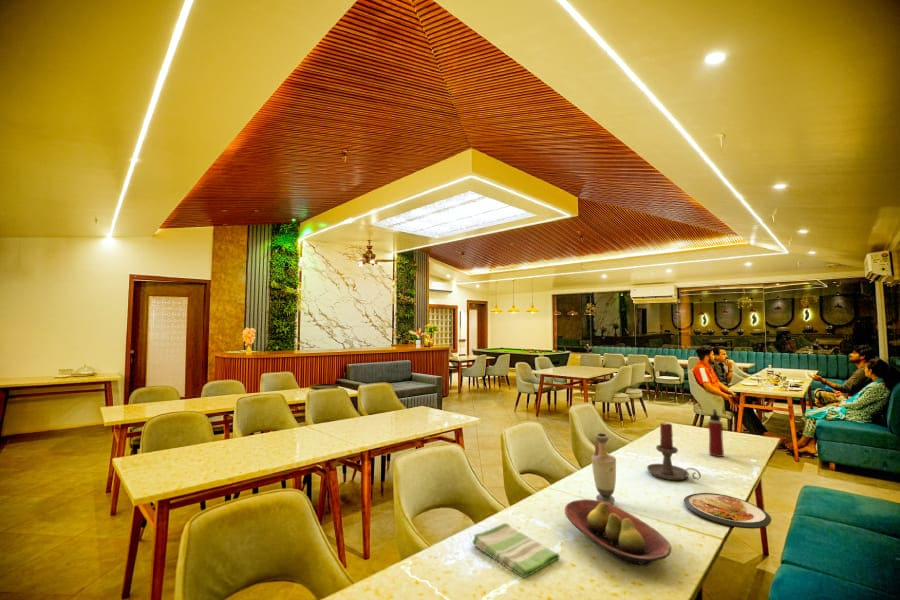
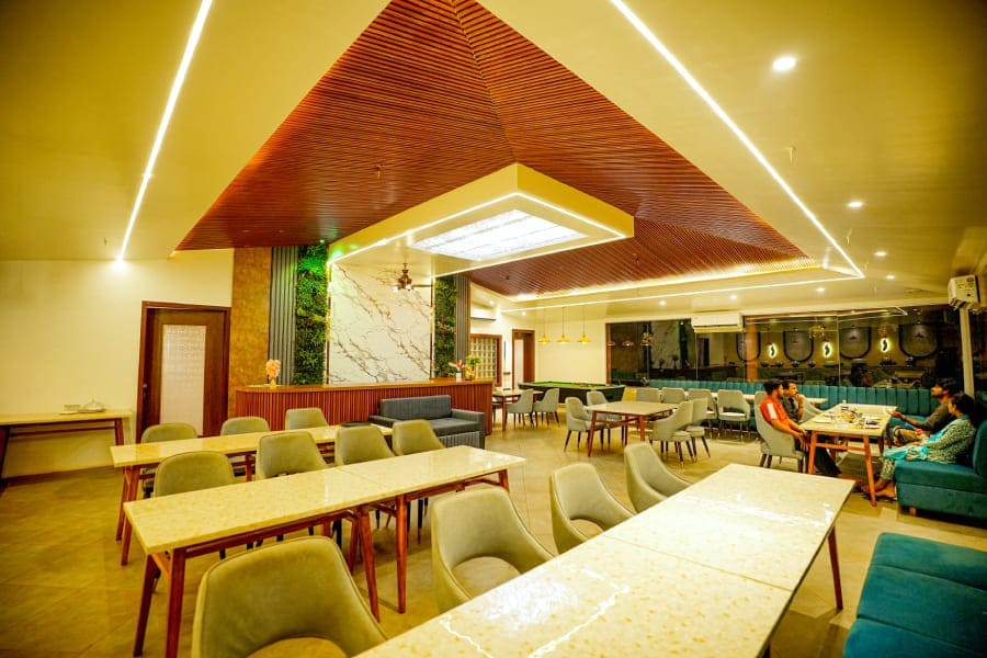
- water bottle (715, 432)
- dish (725, 507)
- vase (603, 468)
- fruit bowl (613, 526)
- candle holder (672, 449)
- dish towel (514, 546)
